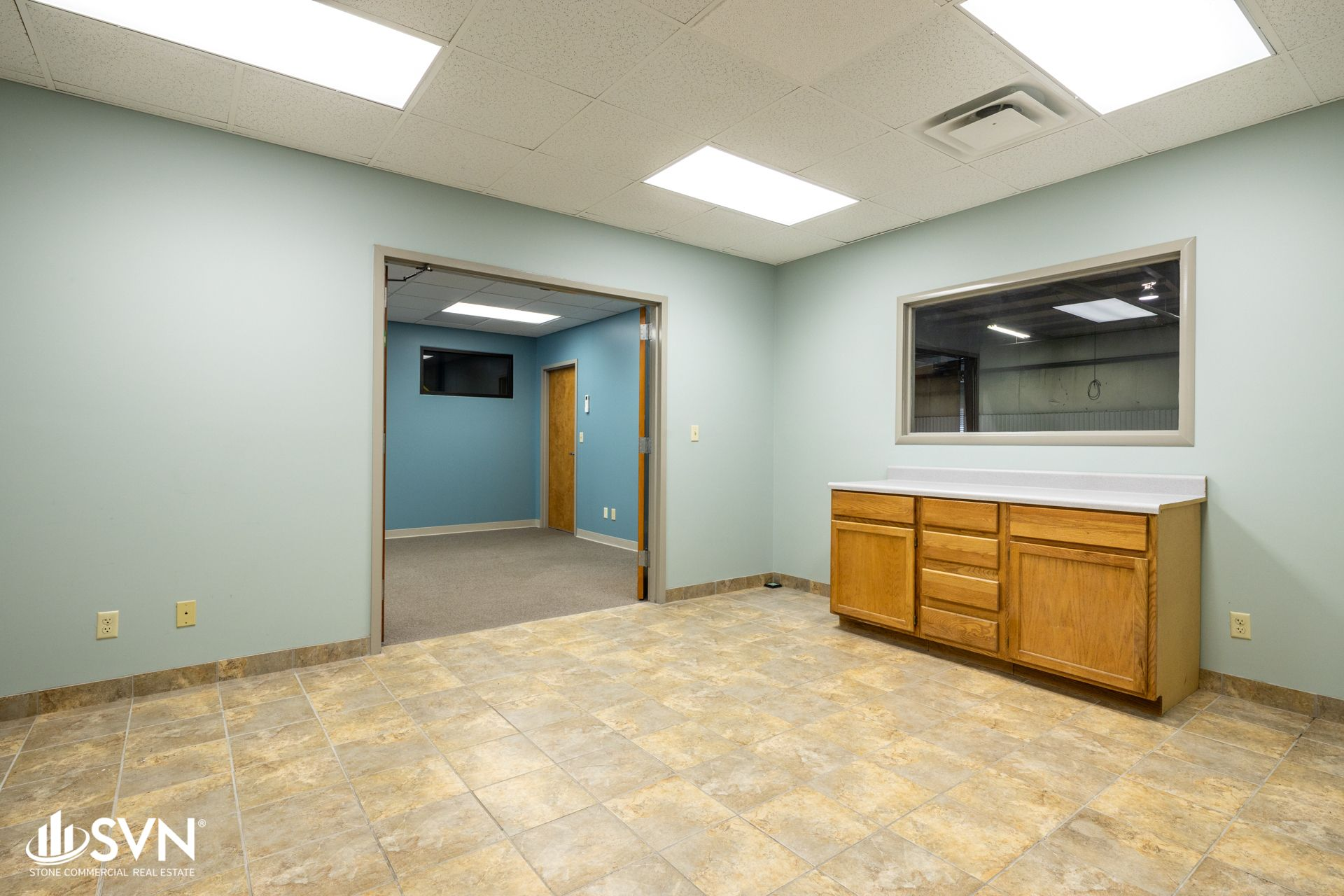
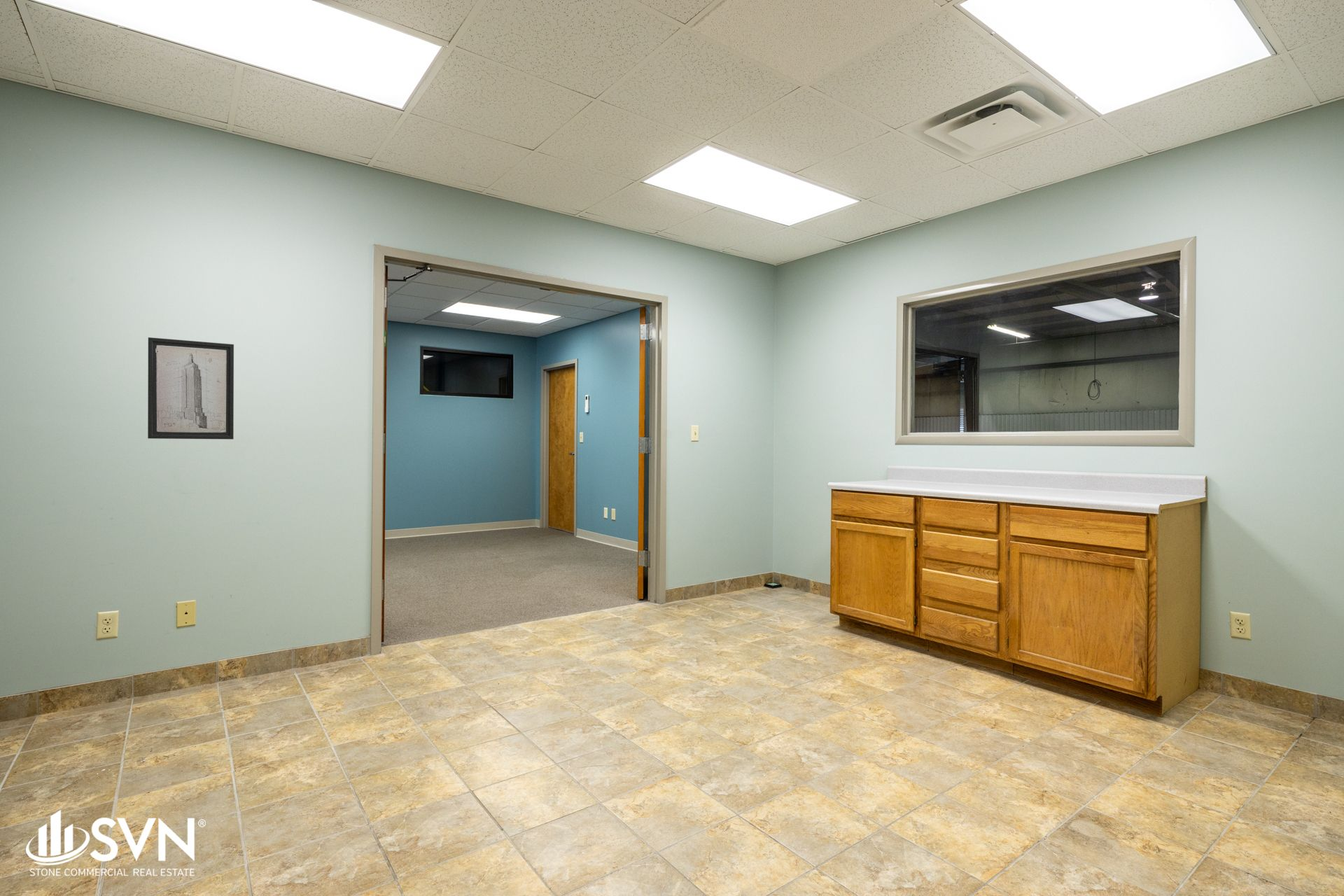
+ wall art (192, 390)
